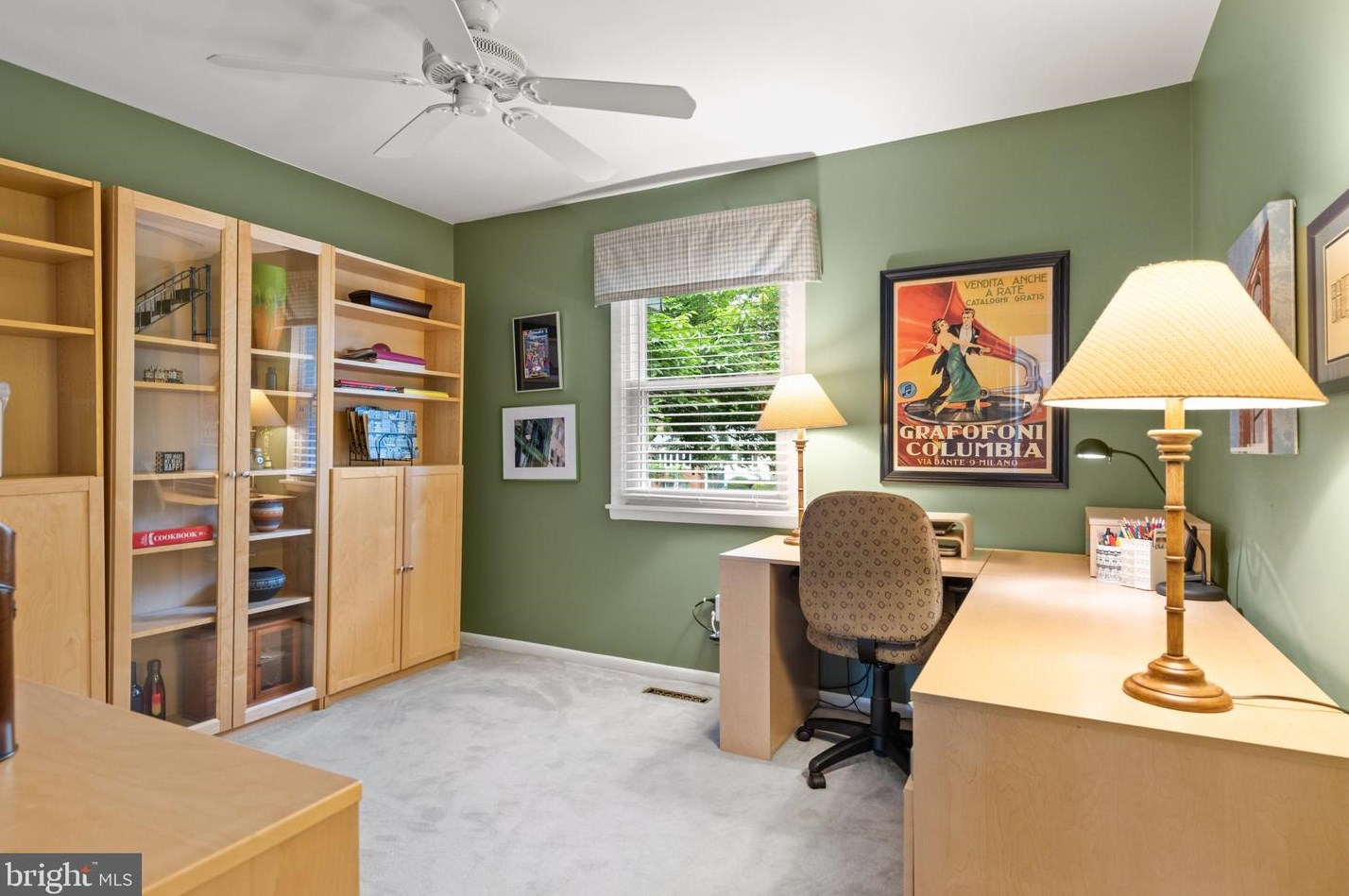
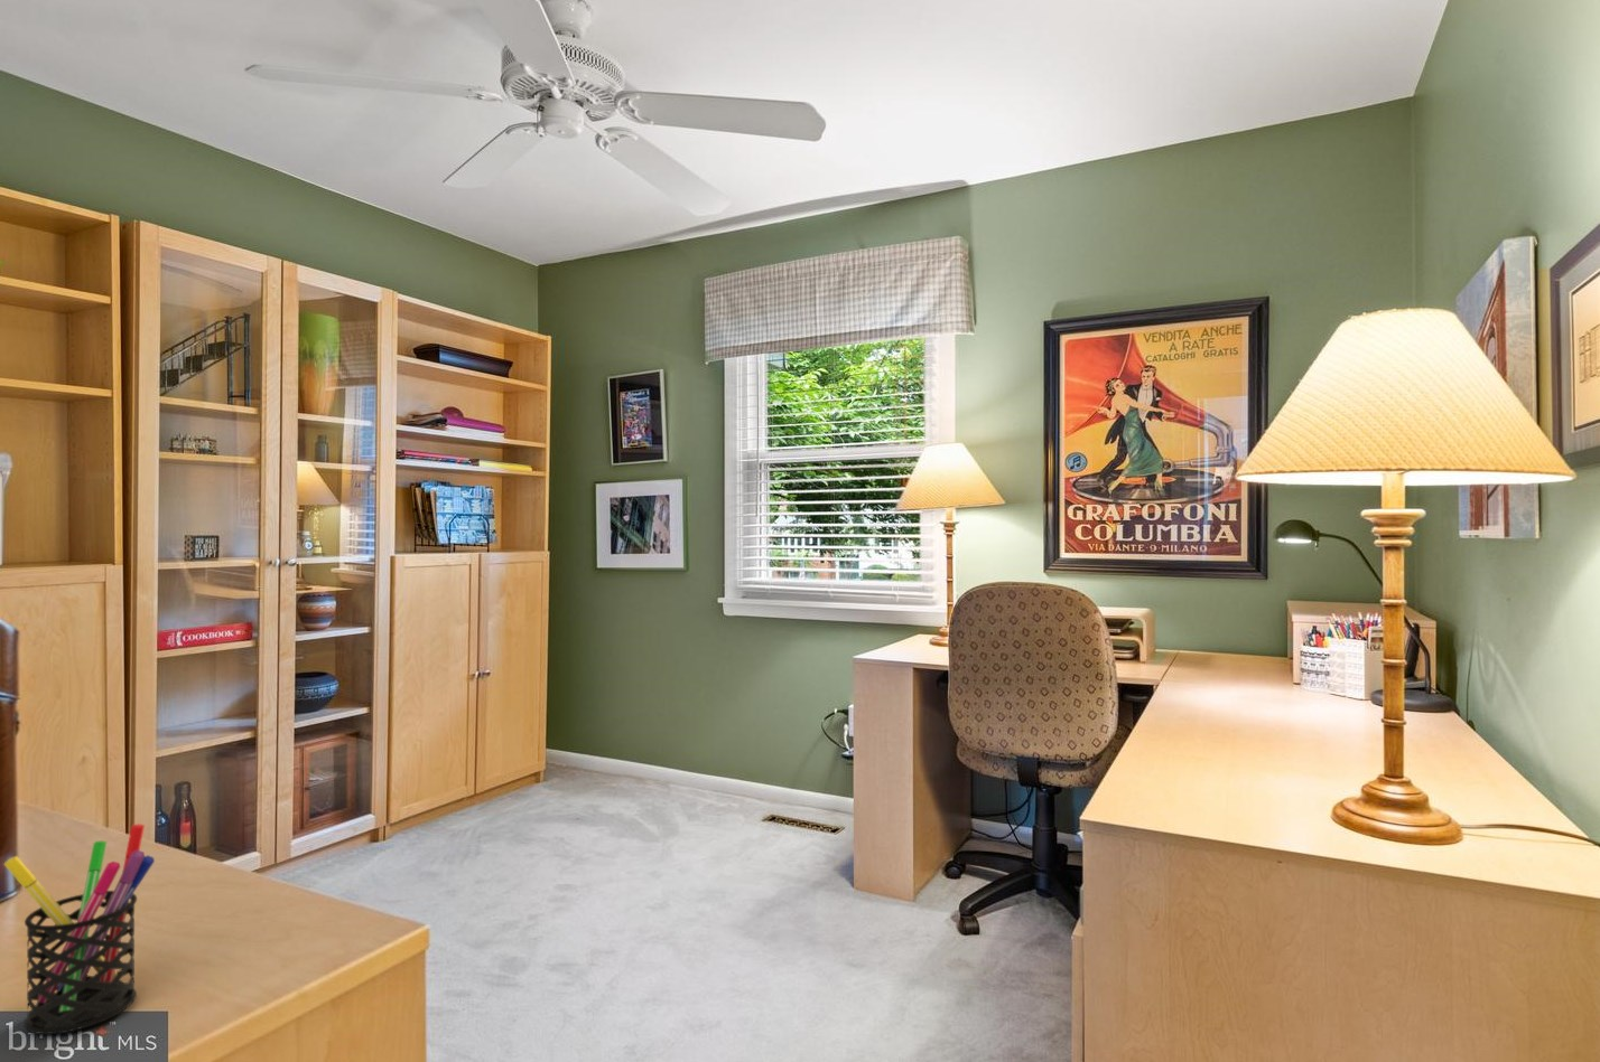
+ pen holder (91, 915)
